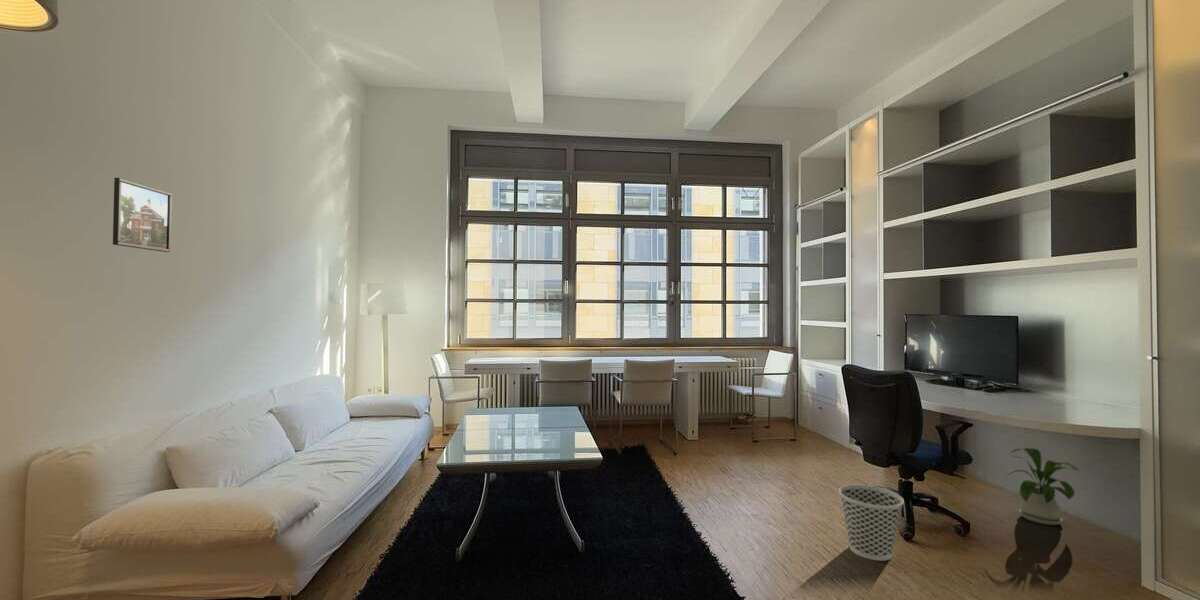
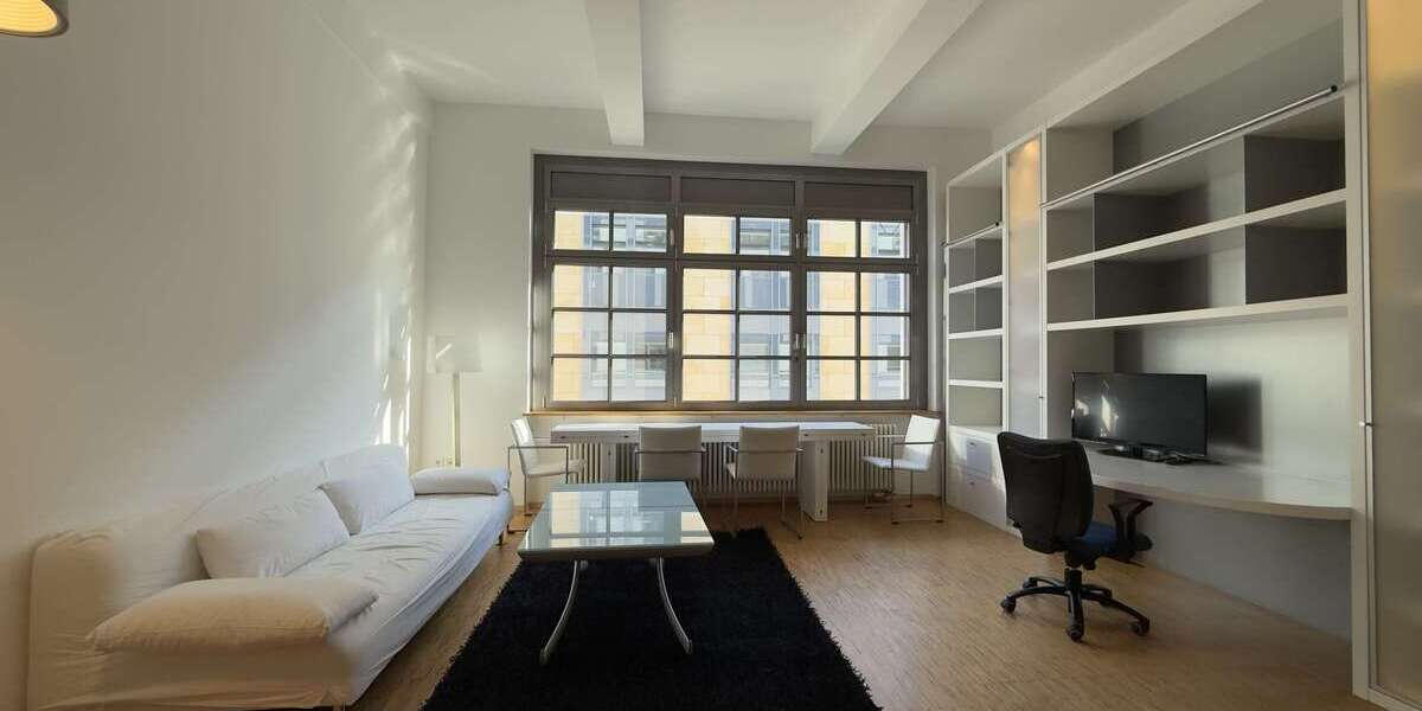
- wastebasket (870, 522)
- house plant (1048, 482)
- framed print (144, 217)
